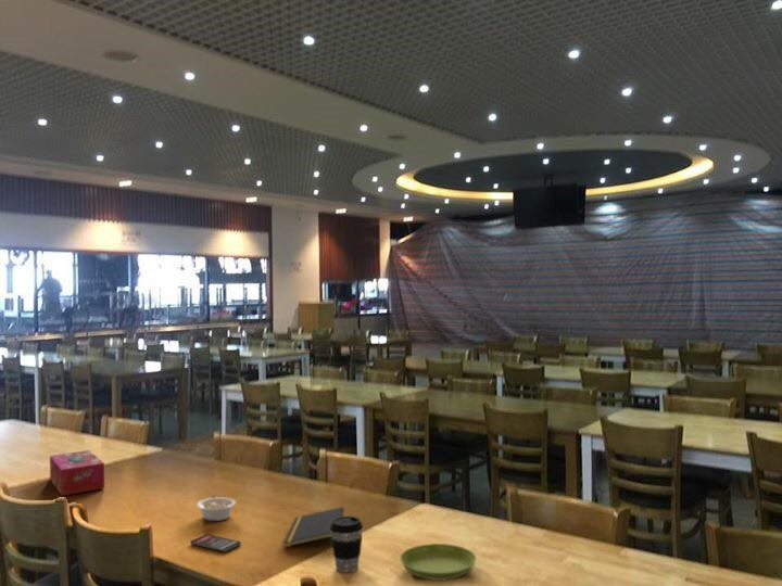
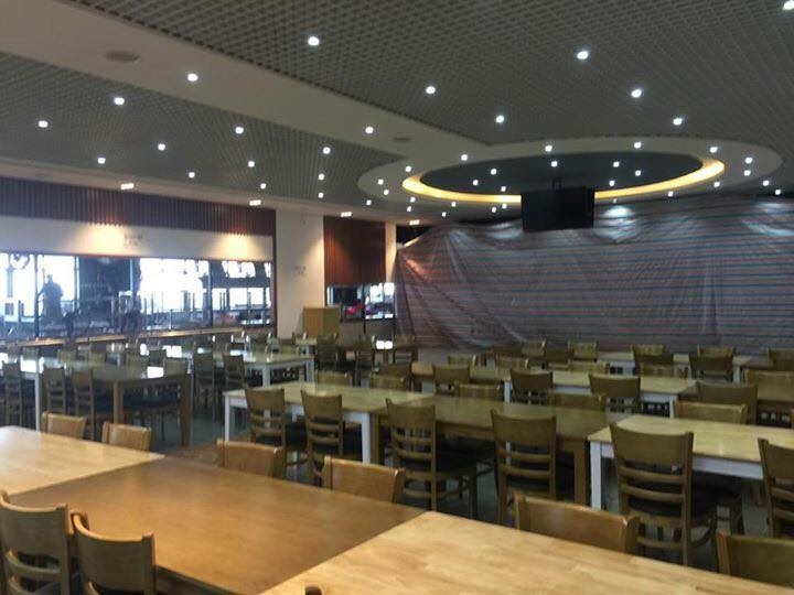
- smartphone (215, 543)
- saucer (438, 562)
- notepad (315, 525)
- legume (215, 508)
- tissue box (76, 471)
- coffee cup (346, 544)
